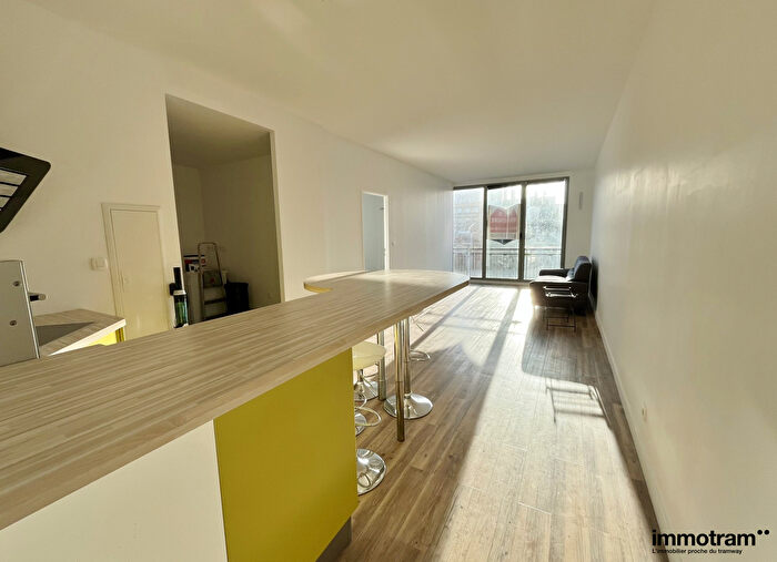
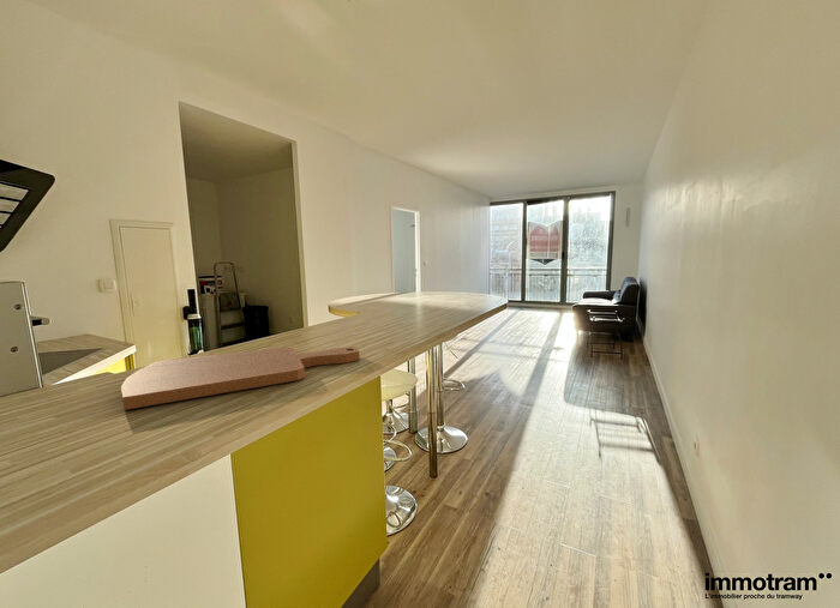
+ cutting board (239, 368)
